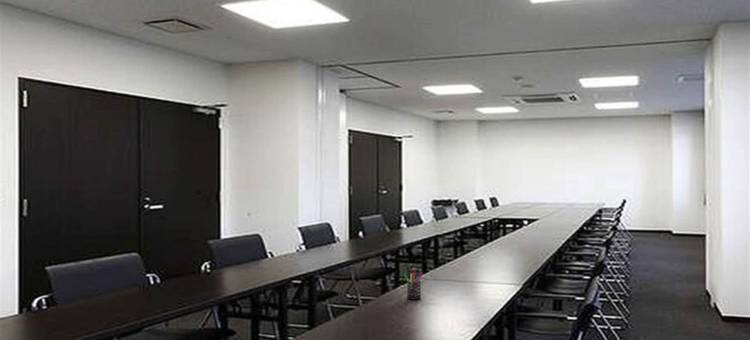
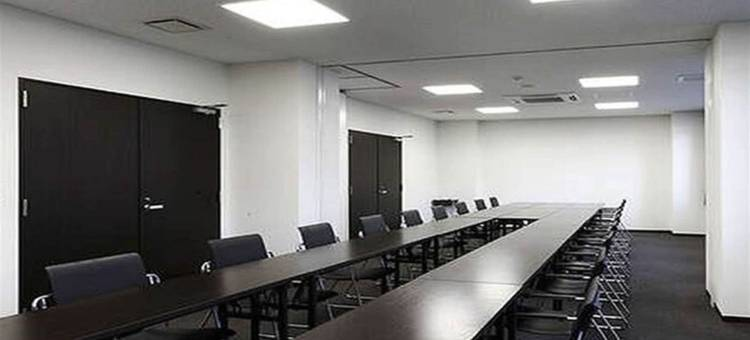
- pen holder (412, 283)
